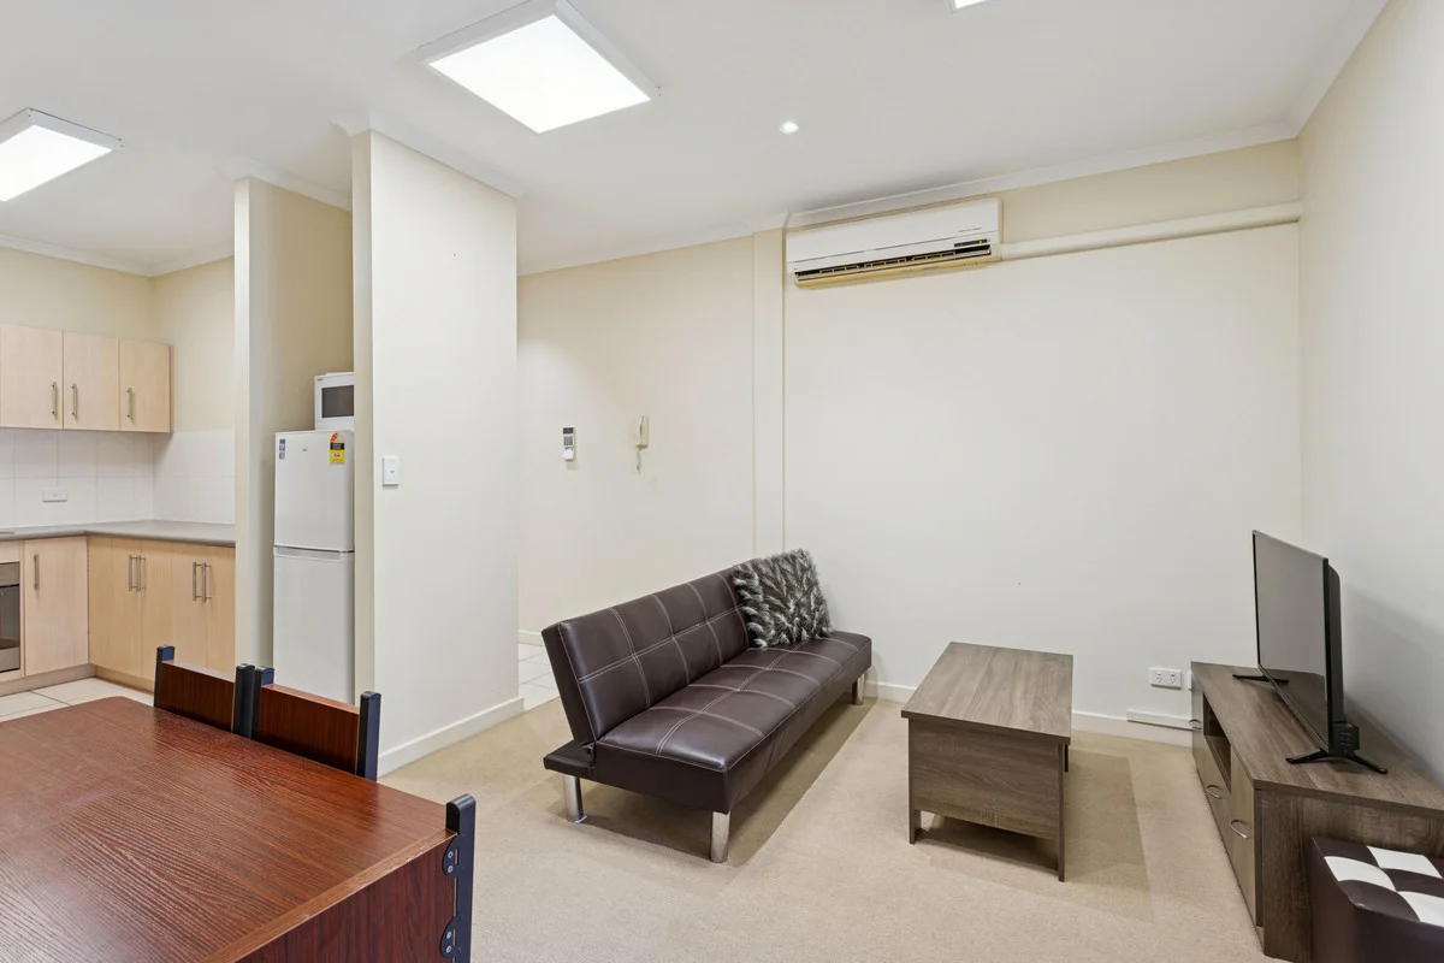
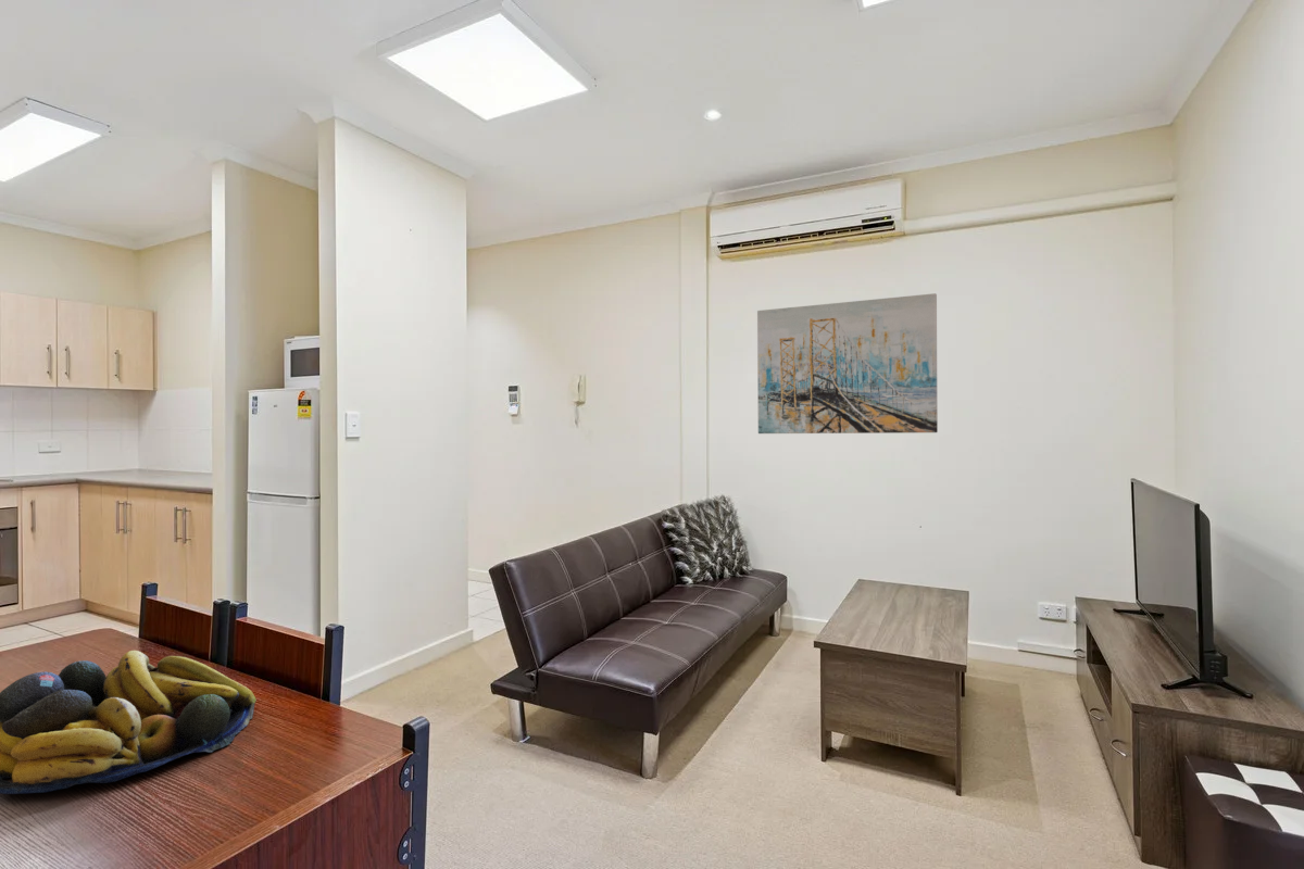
+ wall art (841, 367)
+ fruit bowl (121, 698)
